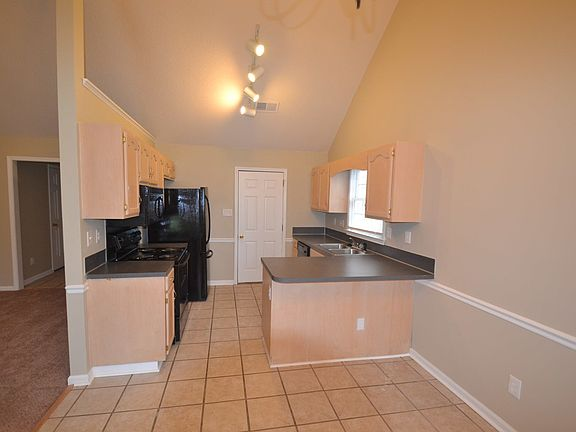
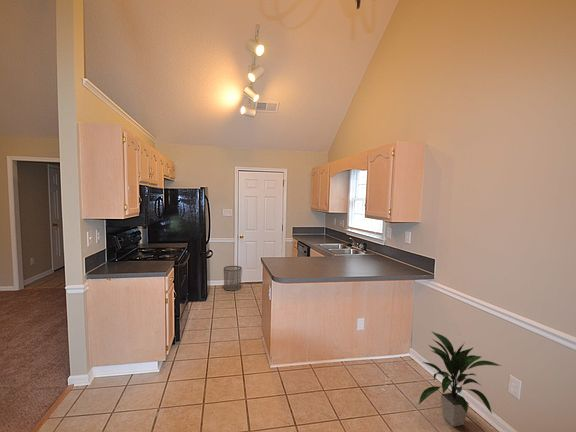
+ indoor plant (452, 378)
+ waste bin (232, 278)
